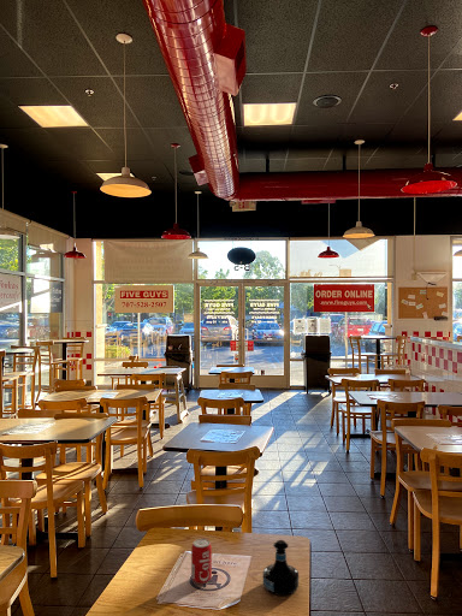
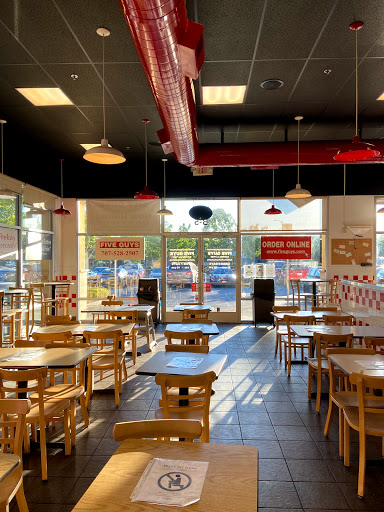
- tequila bottle (280, 563)
- beverage can (201, 561)
